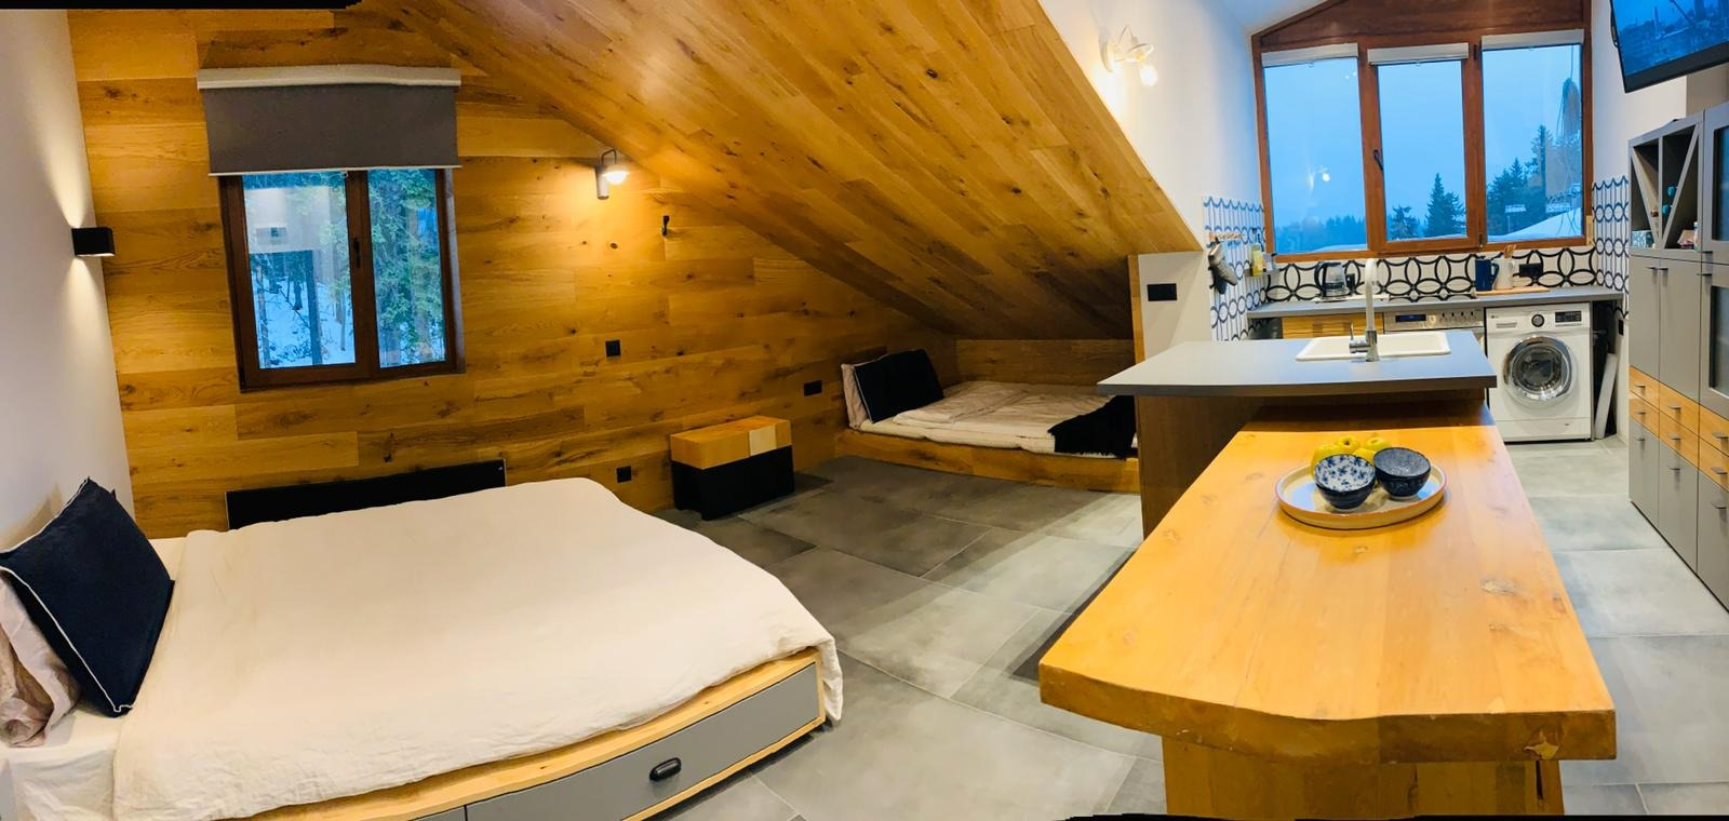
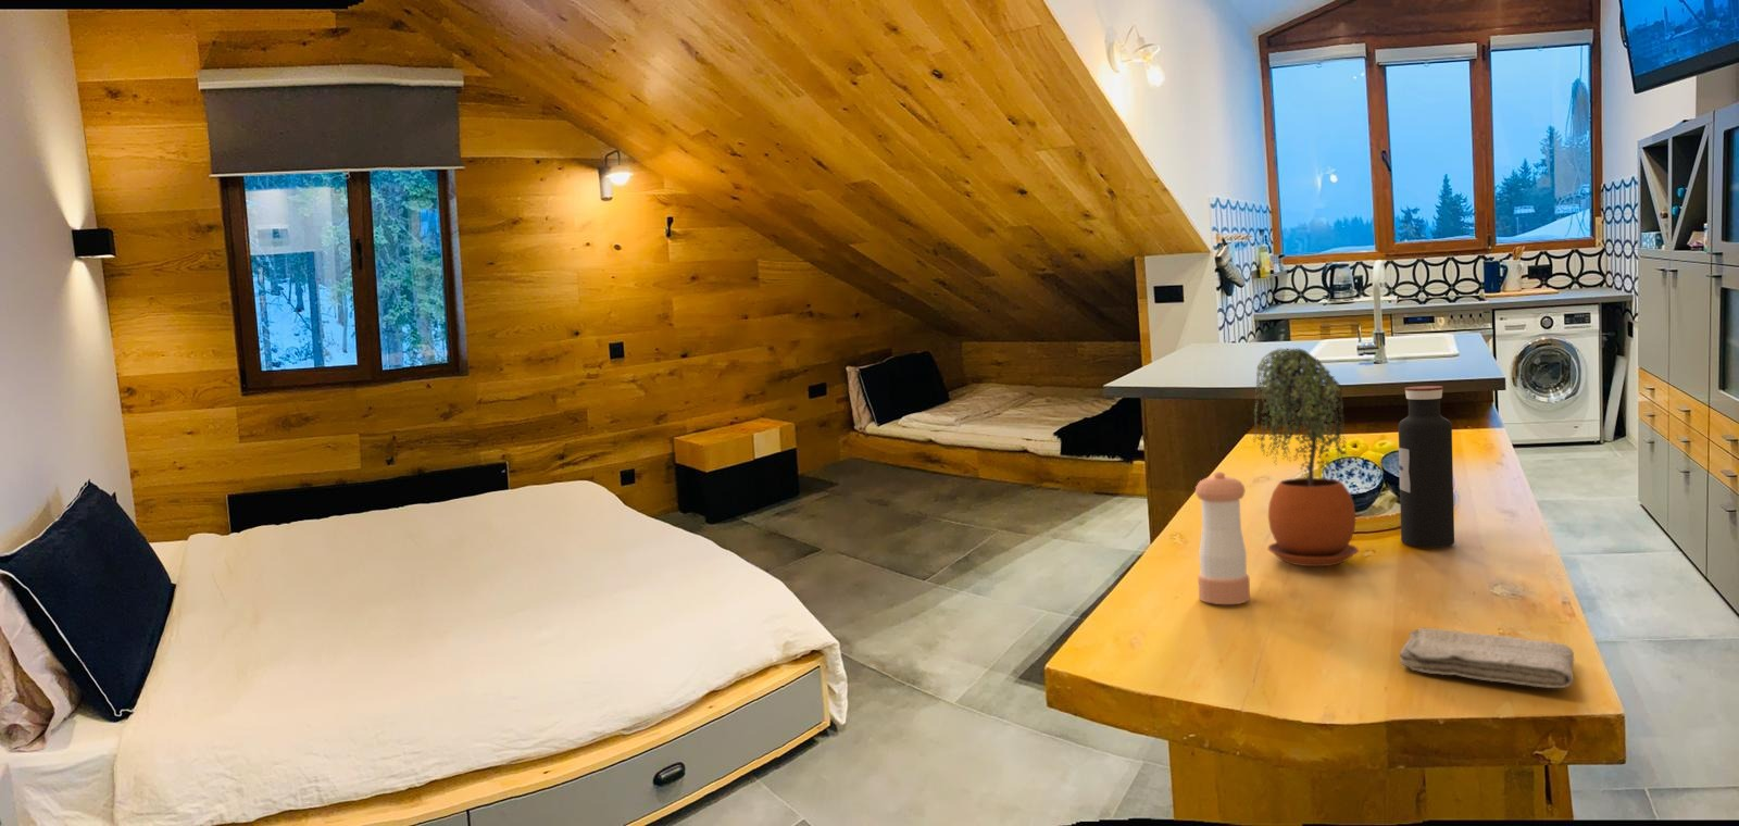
+ pepper shaker (1222, 534)
+ washcloth (1486, 654)
+ water bottle (1425, 466)
+ potted plant (1301, 455)
